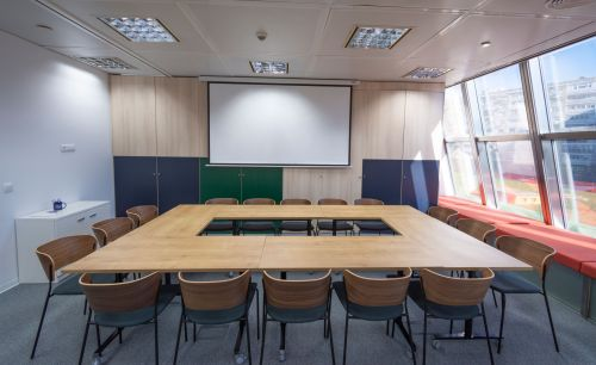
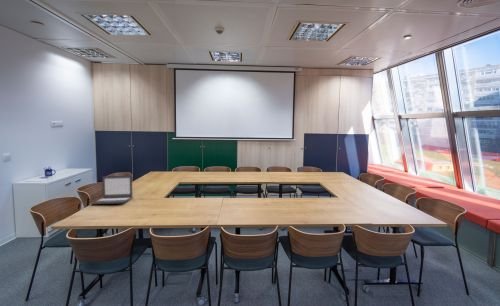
+ laptop (112, 189)
